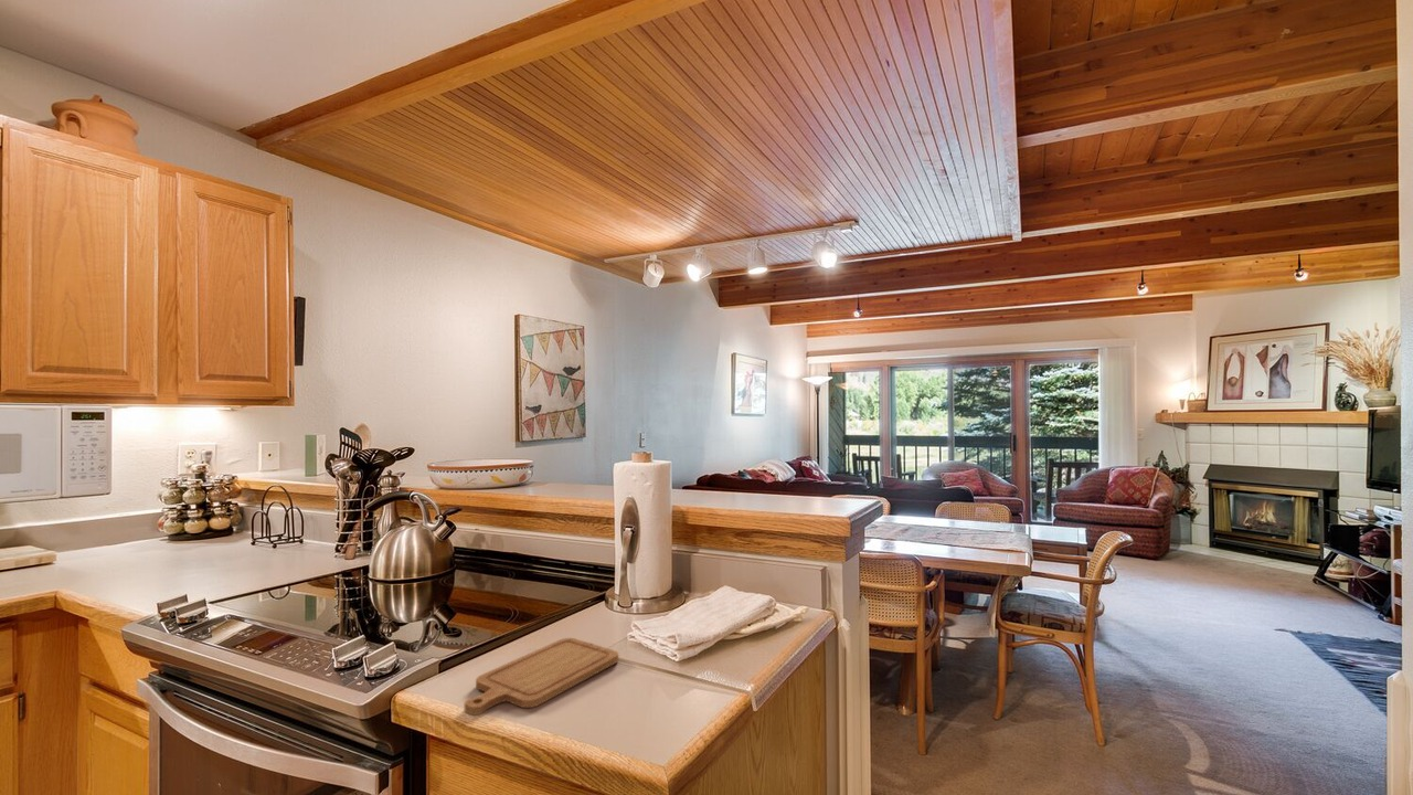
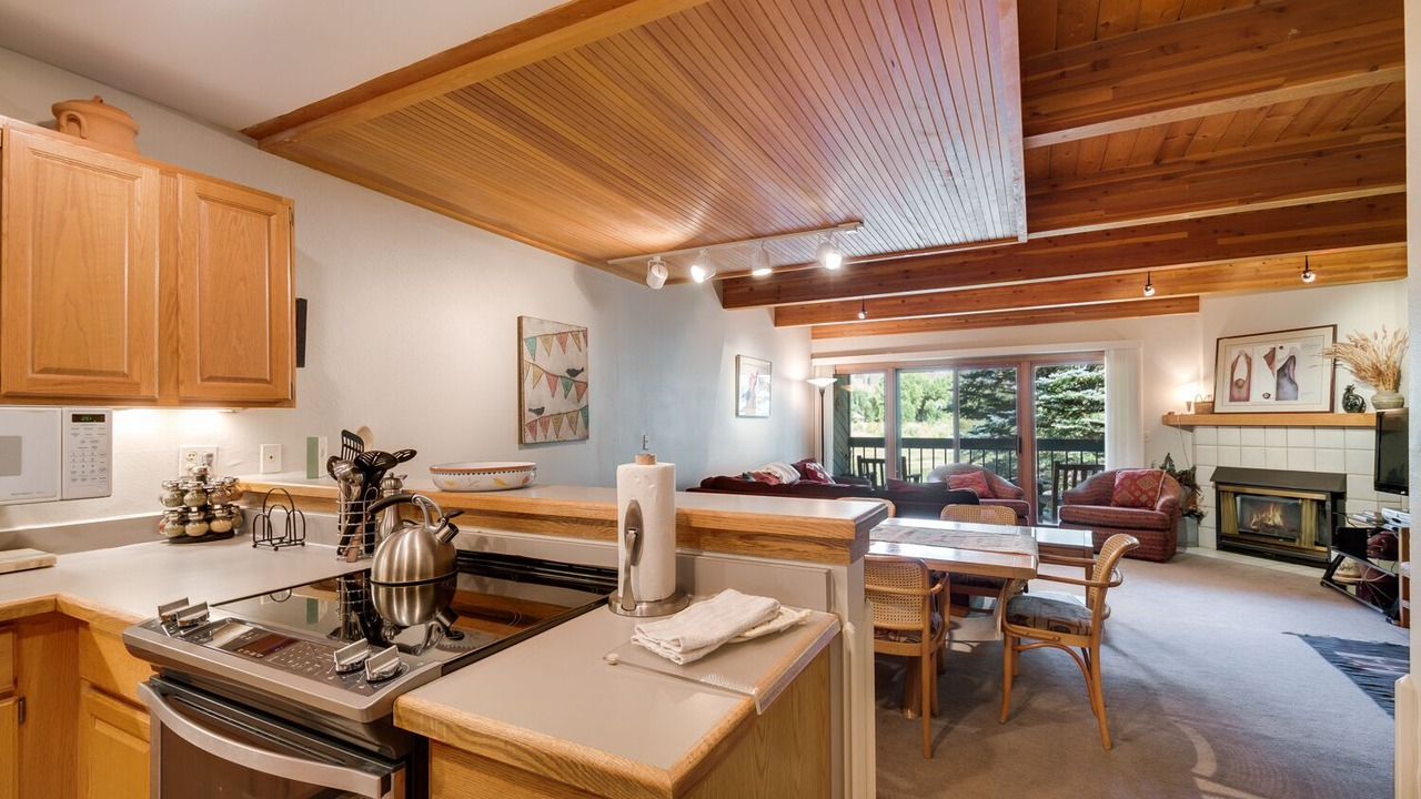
- chopping board (538, 675)
